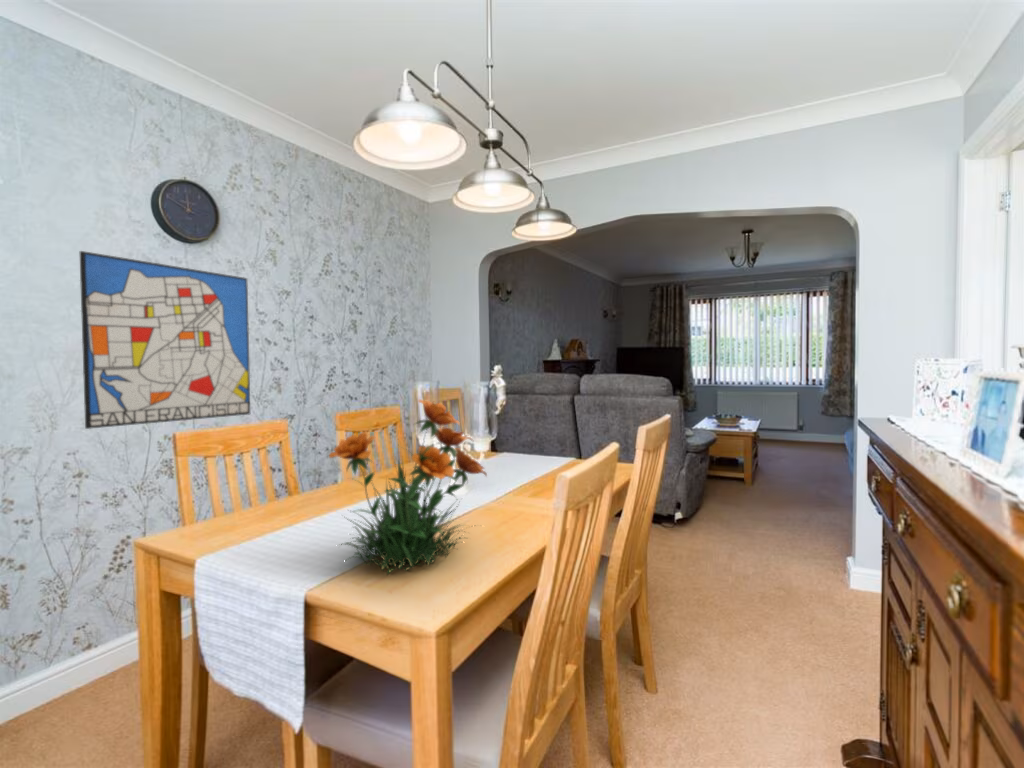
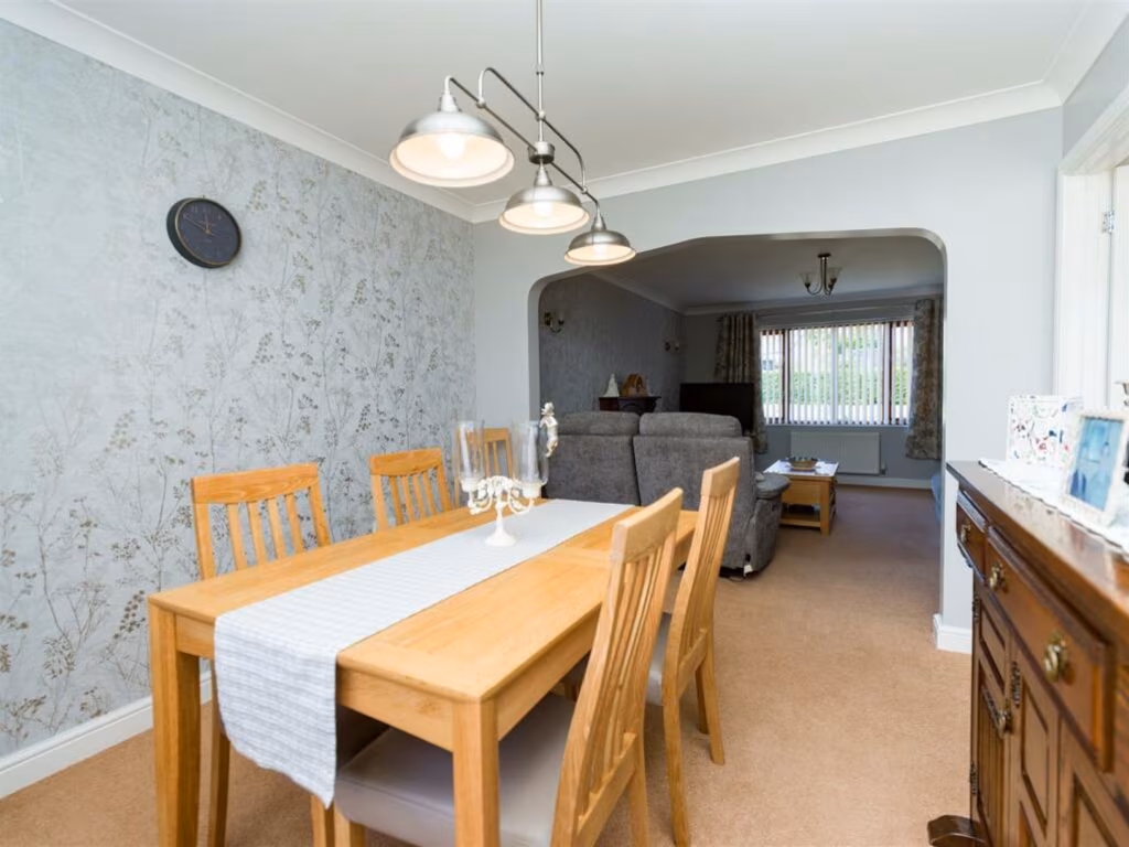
- flower plant (409, 477)
- wall art (176, 343)
